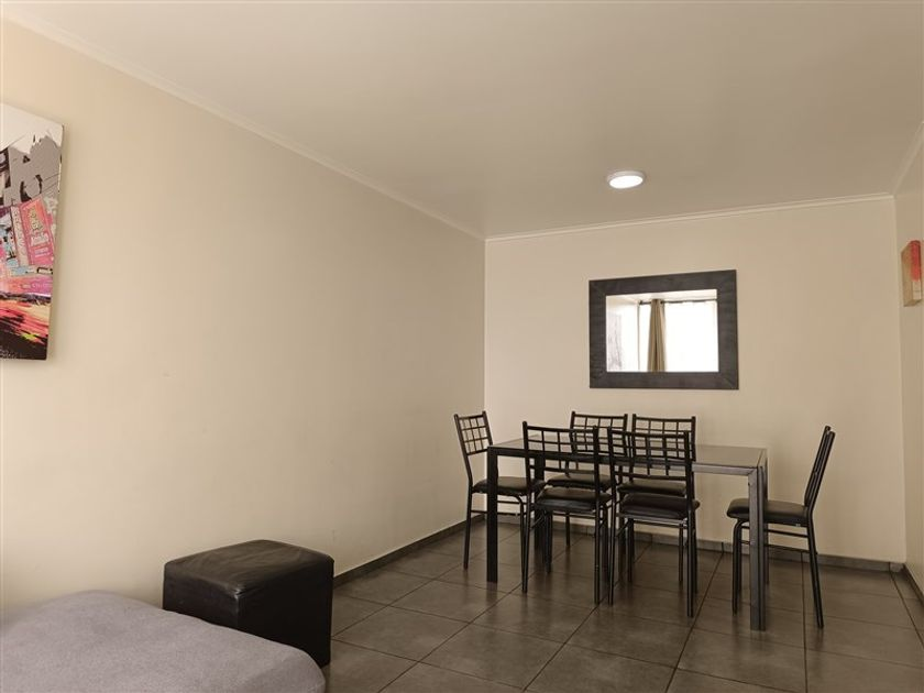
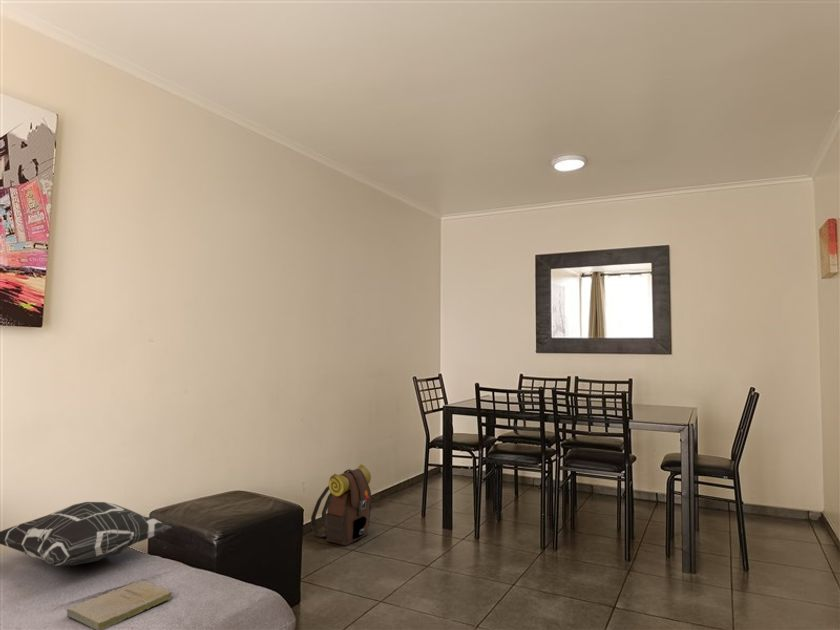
+ book (120, 603)
+ backpack (341, 501)
+ decorative pillow (85, 530)
